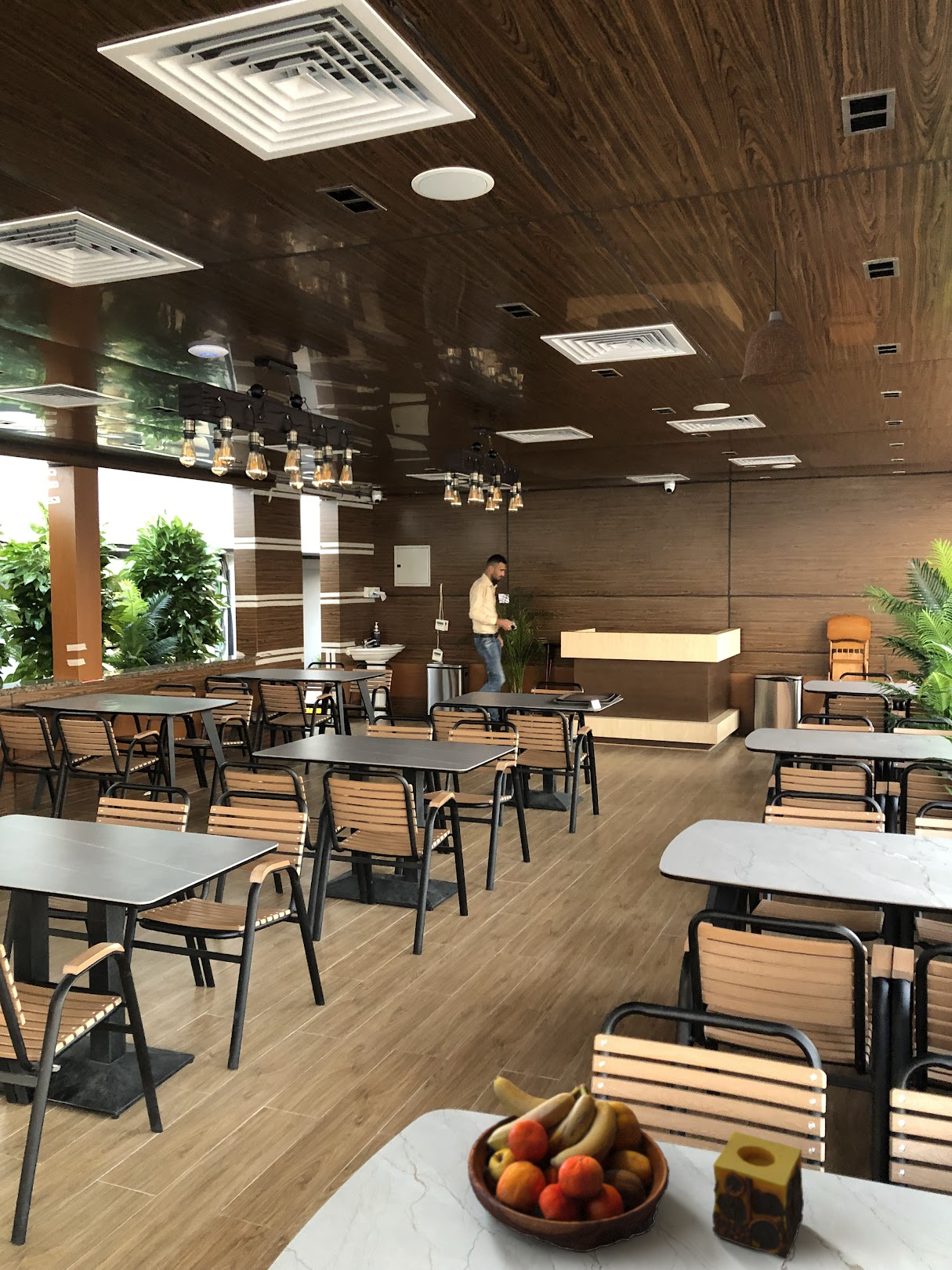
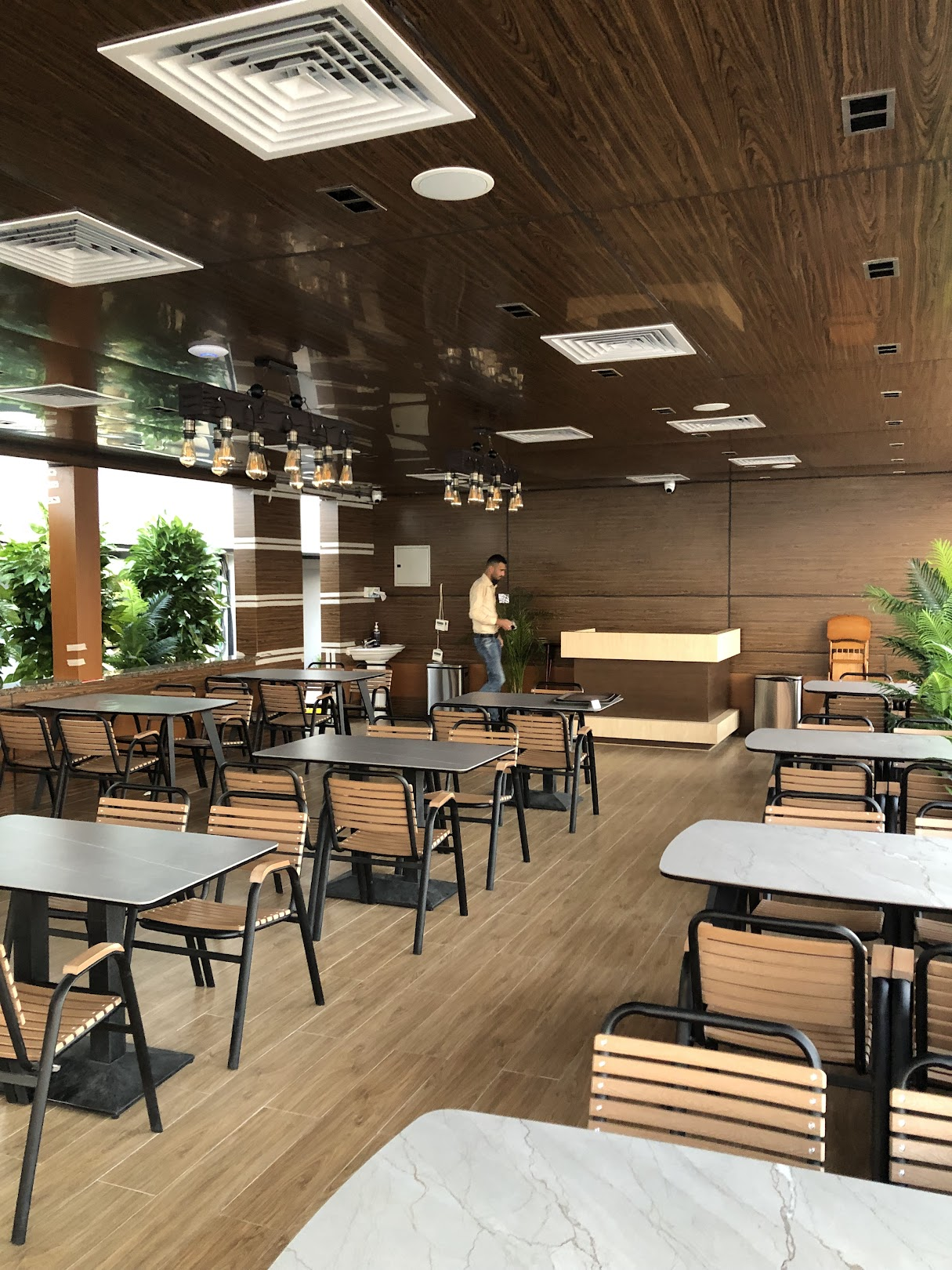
- fruit bowl (564, 1152)
- pendant lamp (775, 315)
- candle (758, 1192)
